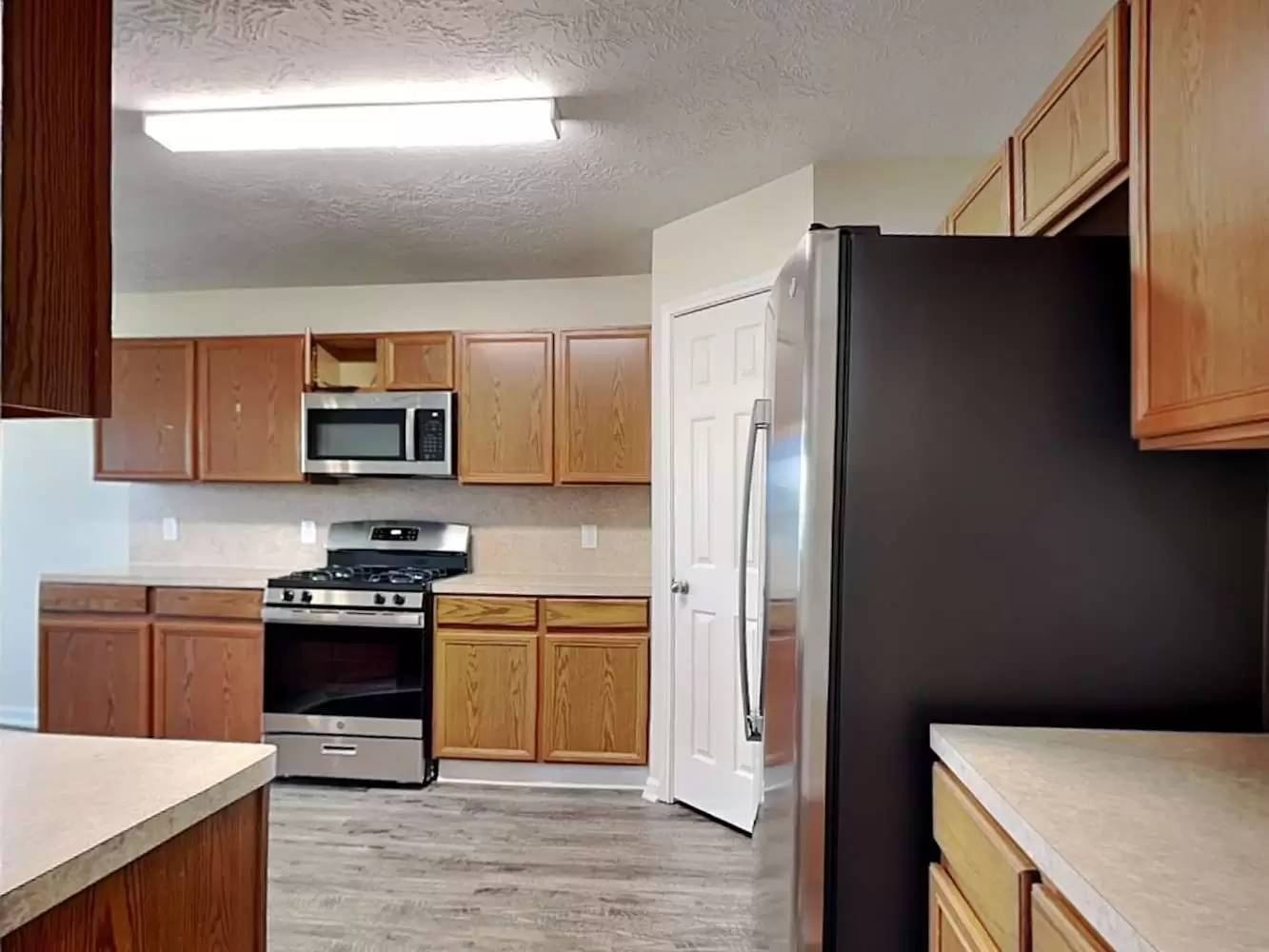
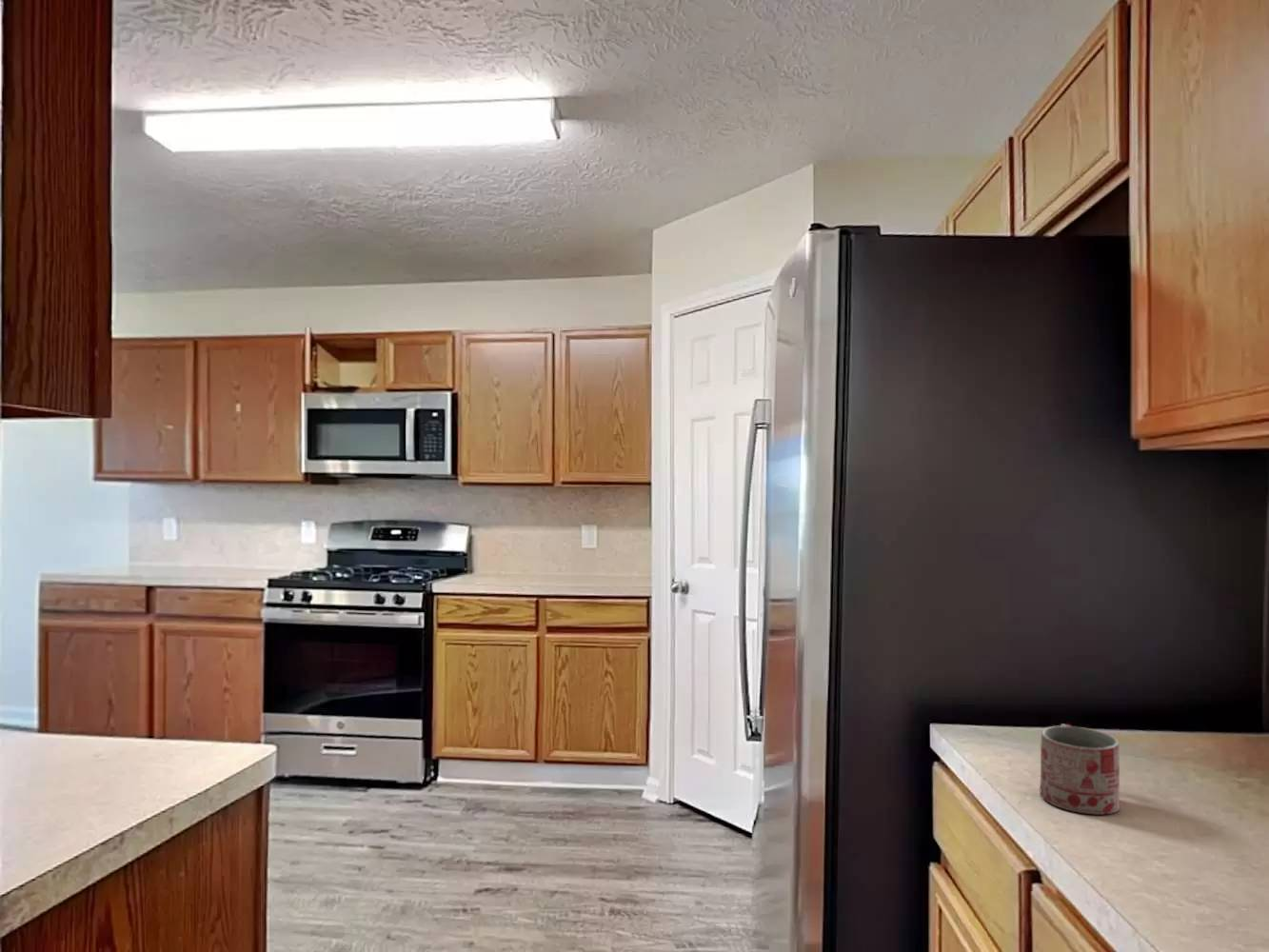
+ mug (1080, 764)
